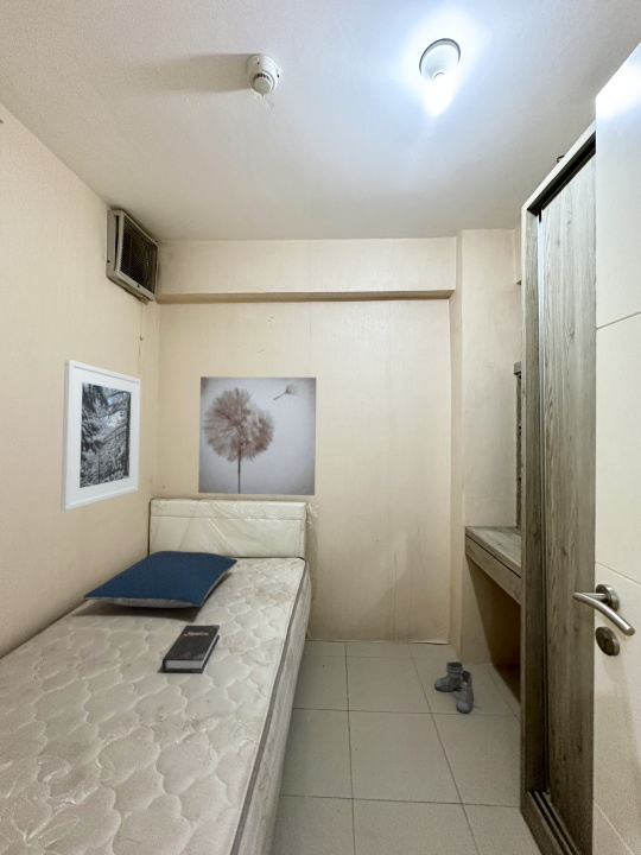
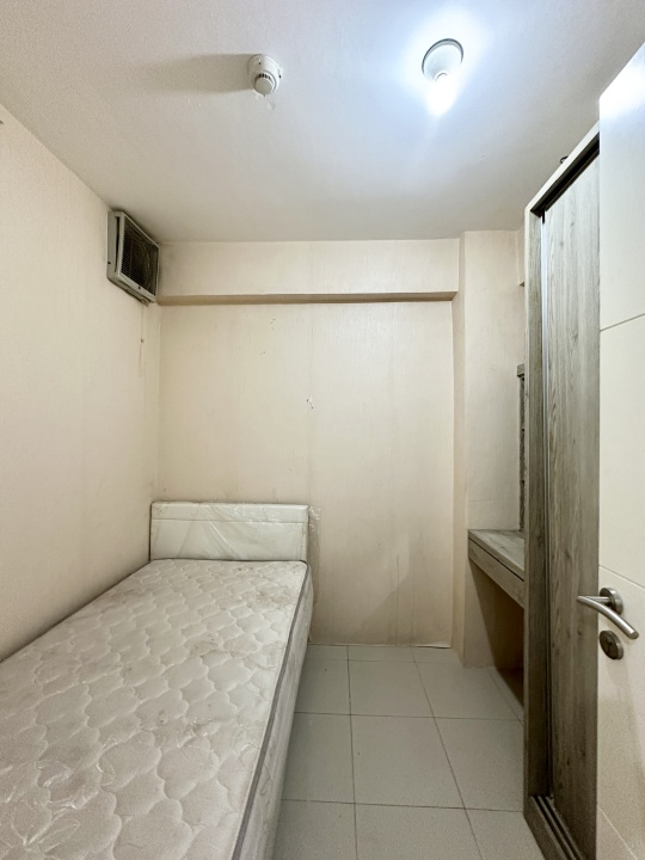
- pillow (171, 576)
- boots (455, 682)
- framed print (107, 435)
- hardback book (192, 646)
- wall art (256, 435)
